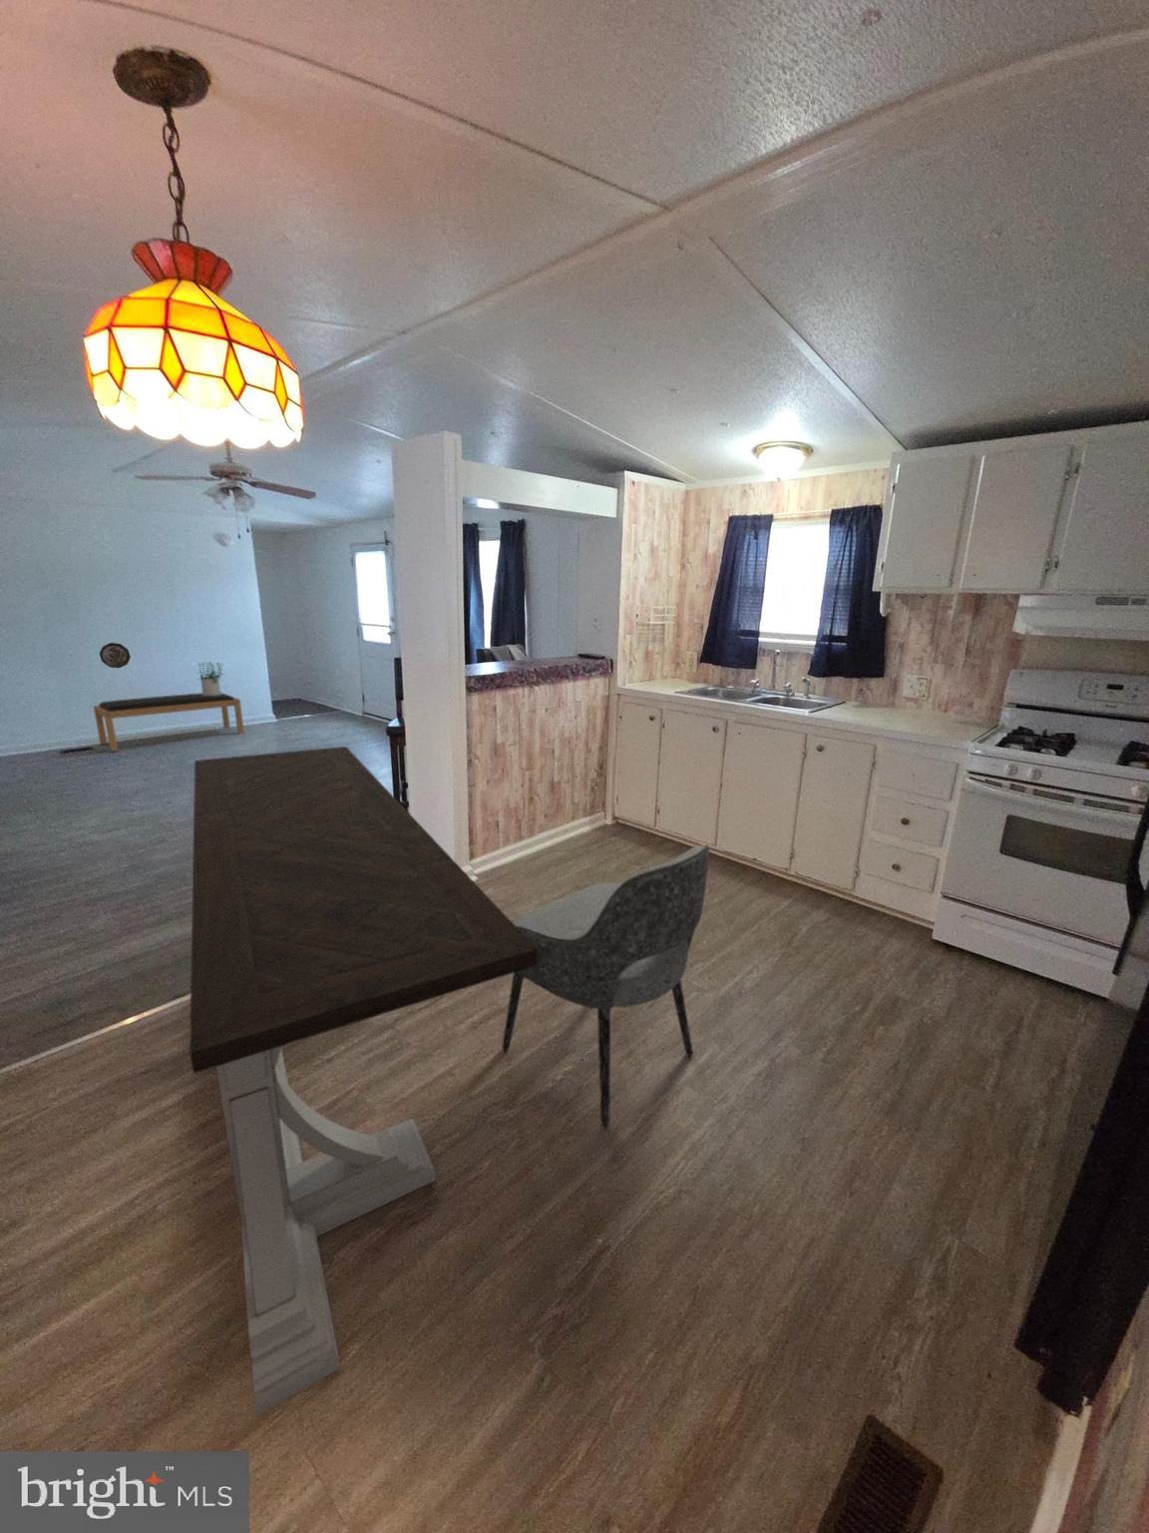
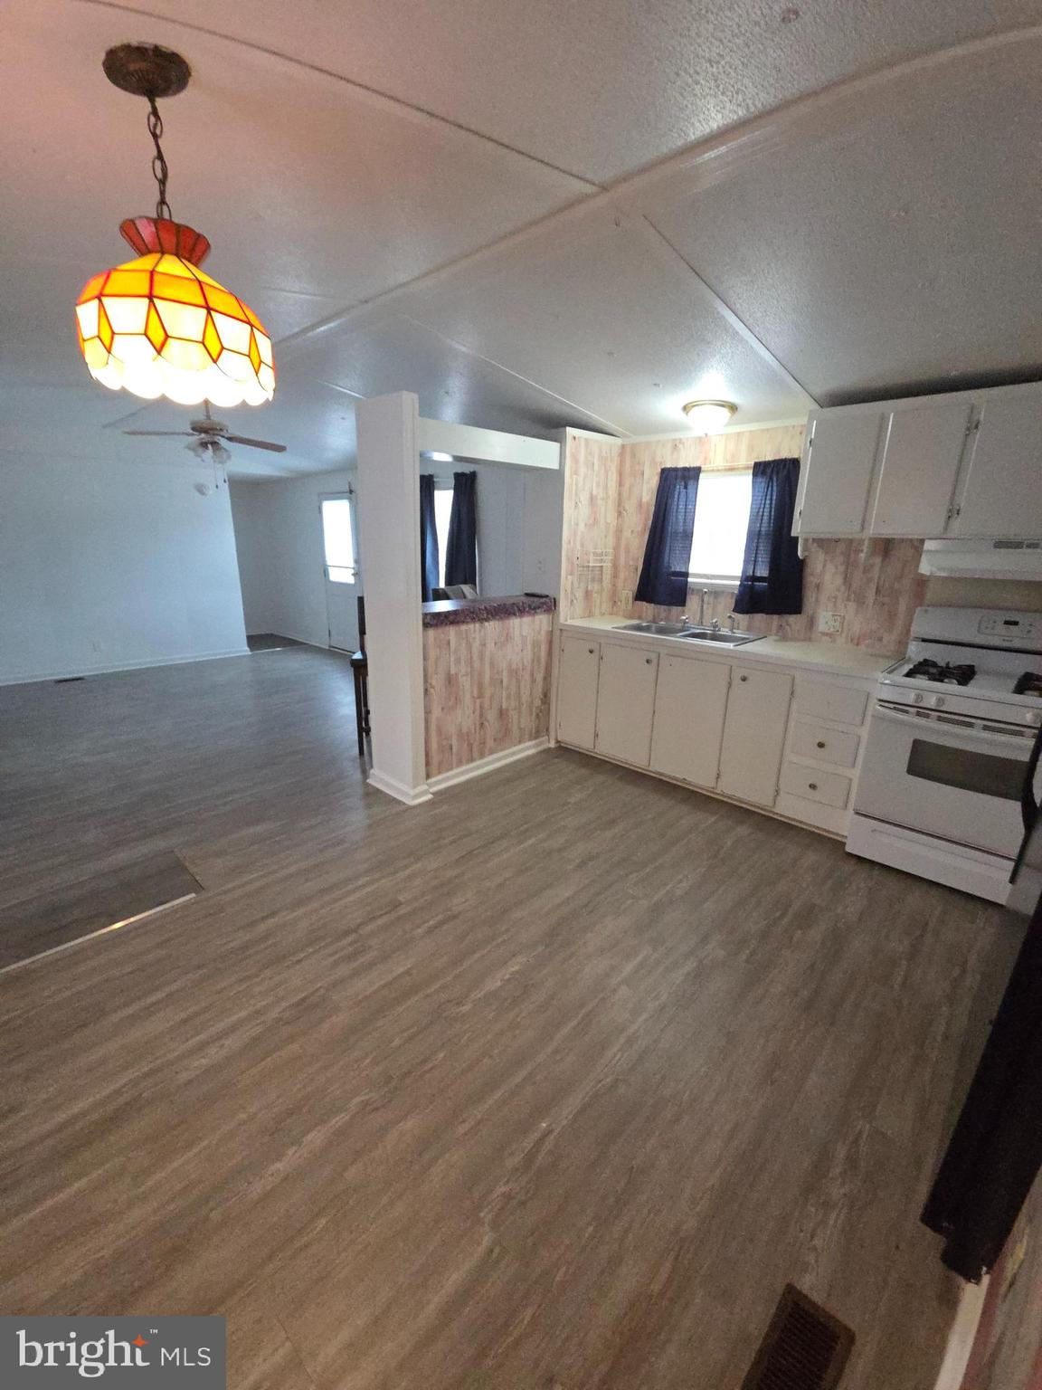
- dining chair (612, 950)
- decorative plate (115, 654)
- dining table (320, 962)
- bench (171, 712)
- potted plant (210, 677)
